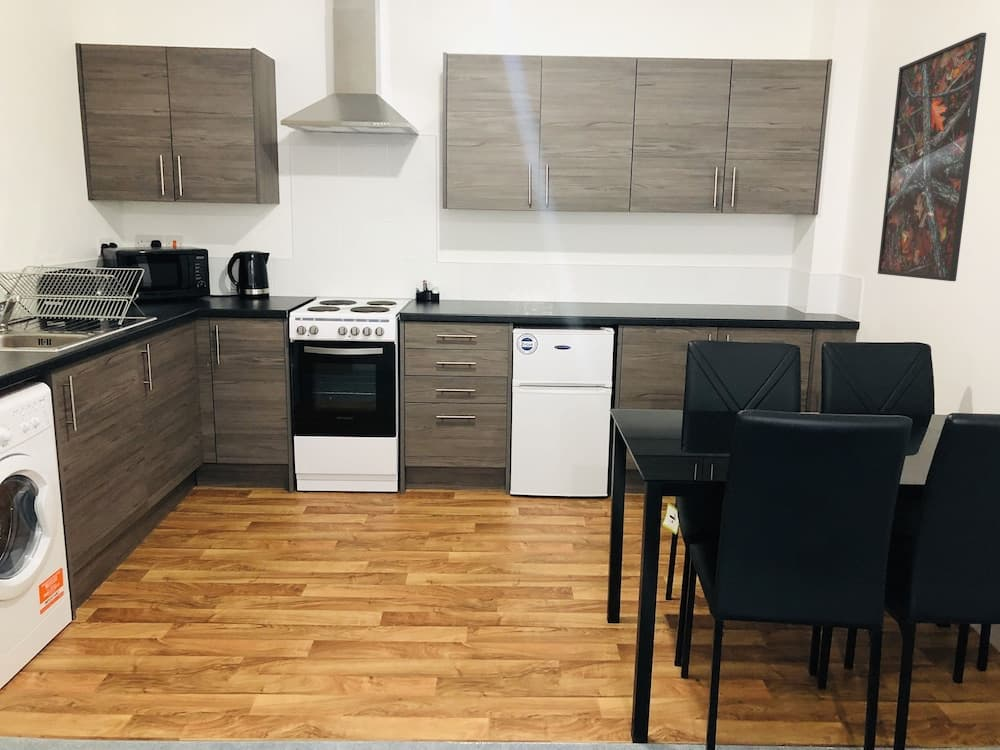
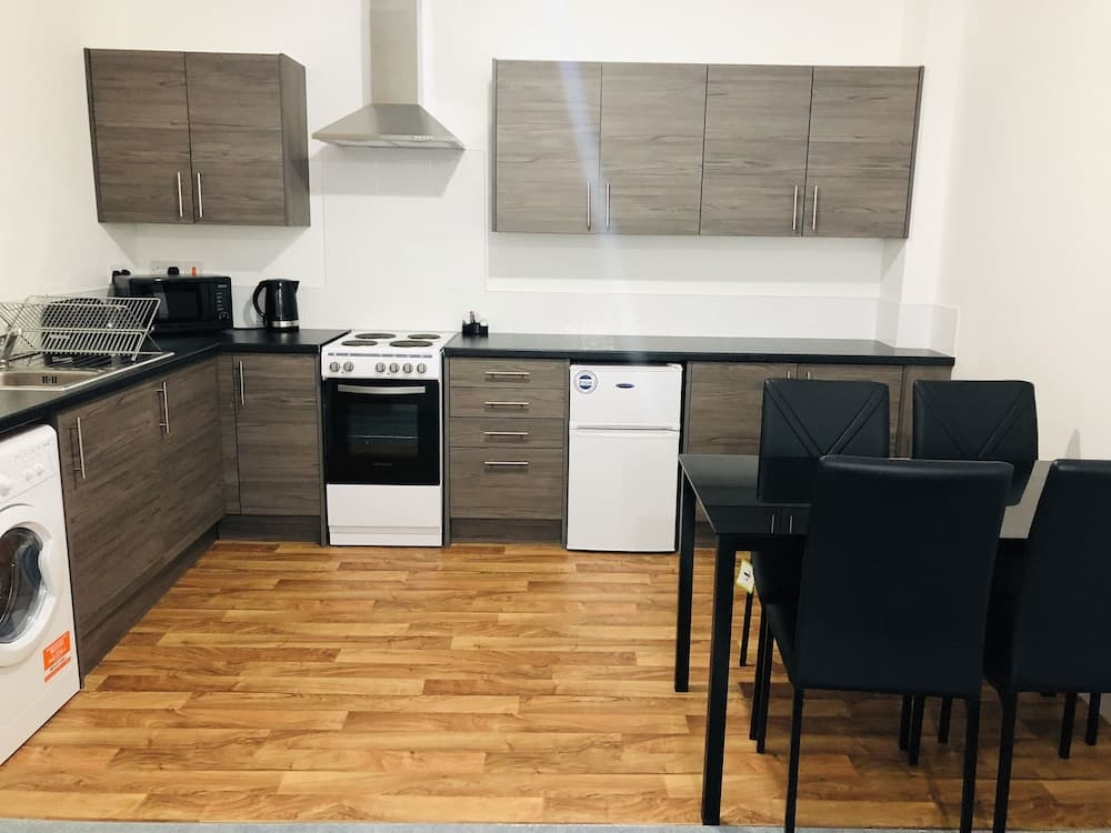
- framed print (925, 167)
